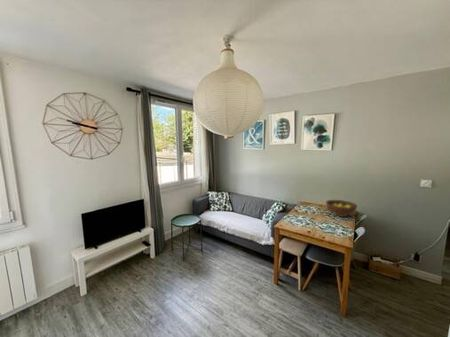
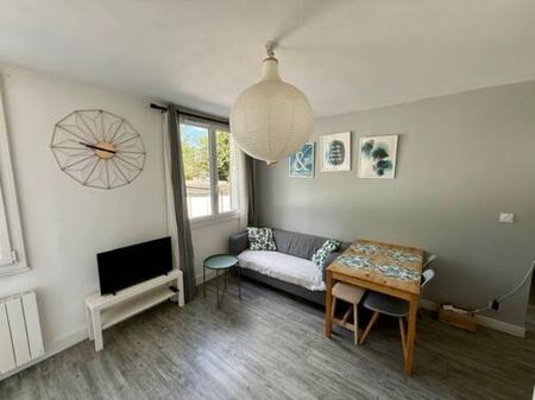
- fruit bowl (340, 209)
